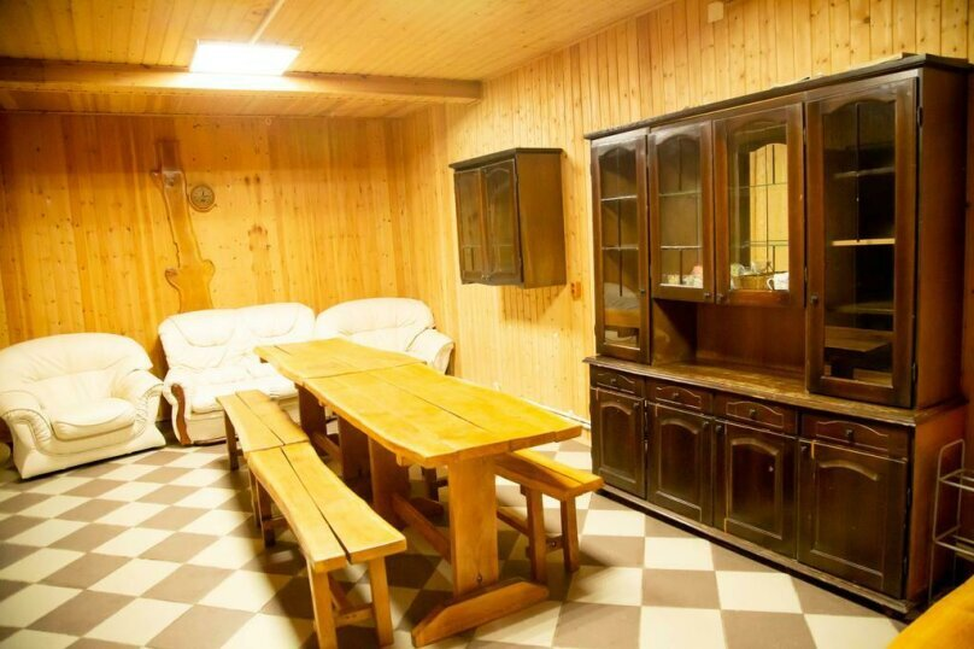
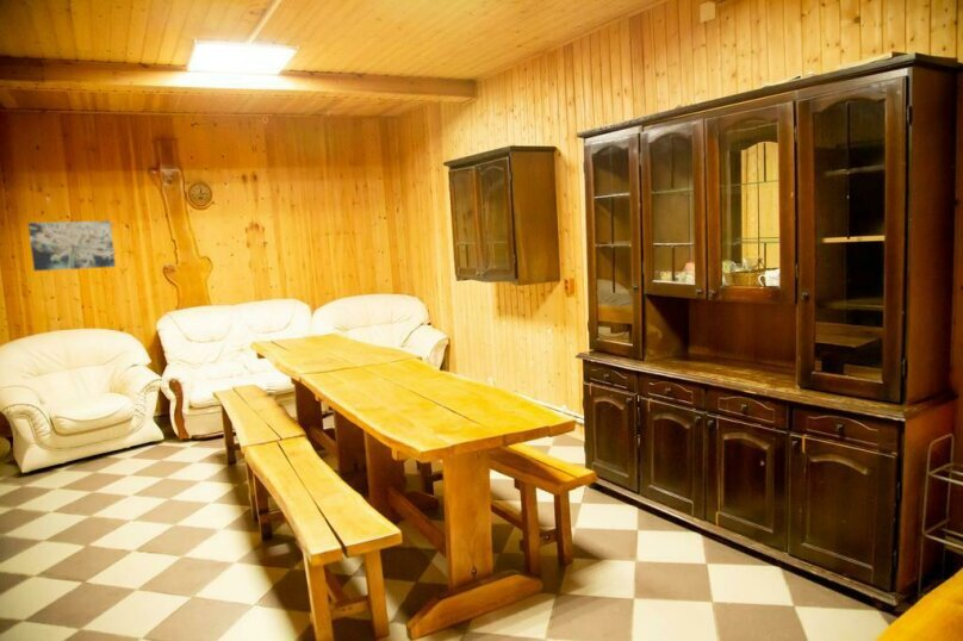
+ wall art (73, 245)
